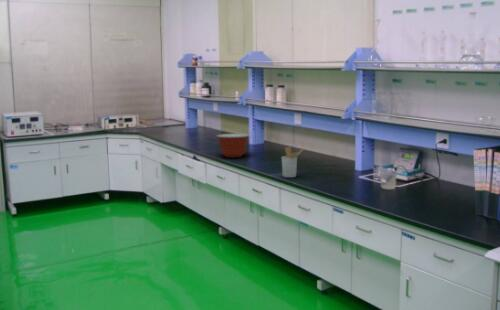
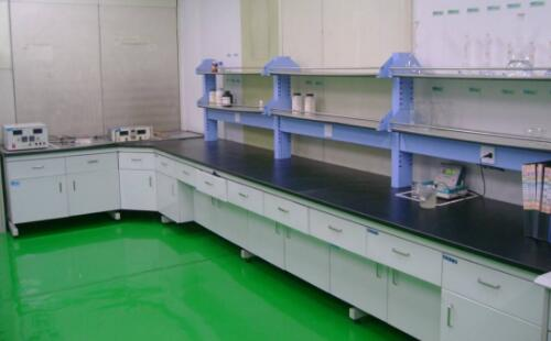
- utensil holder (293, 161)
- mixing bowl (233, 145)
